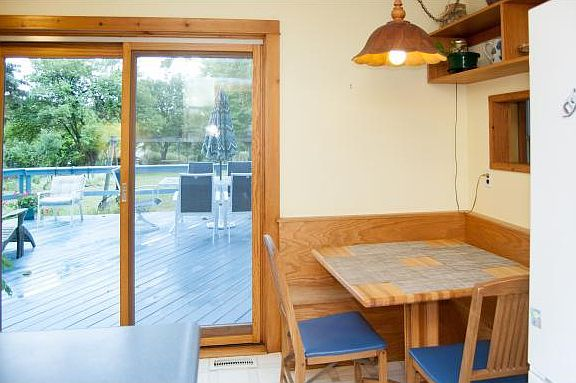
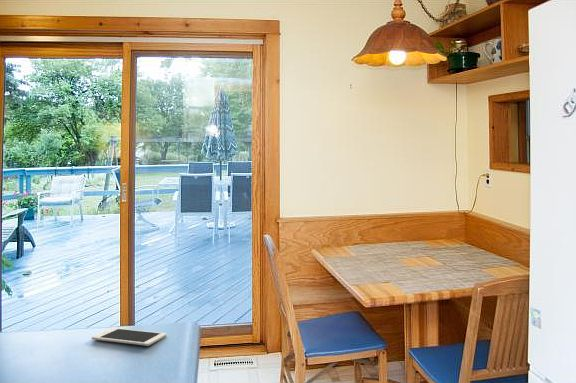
+ cell phone (129, 336)
